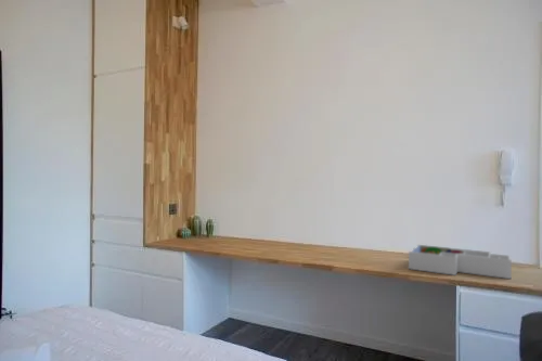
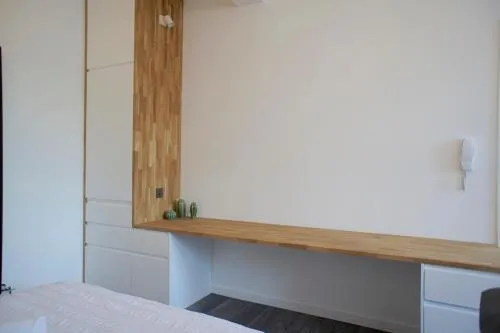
- desk organizer (459, 261)
